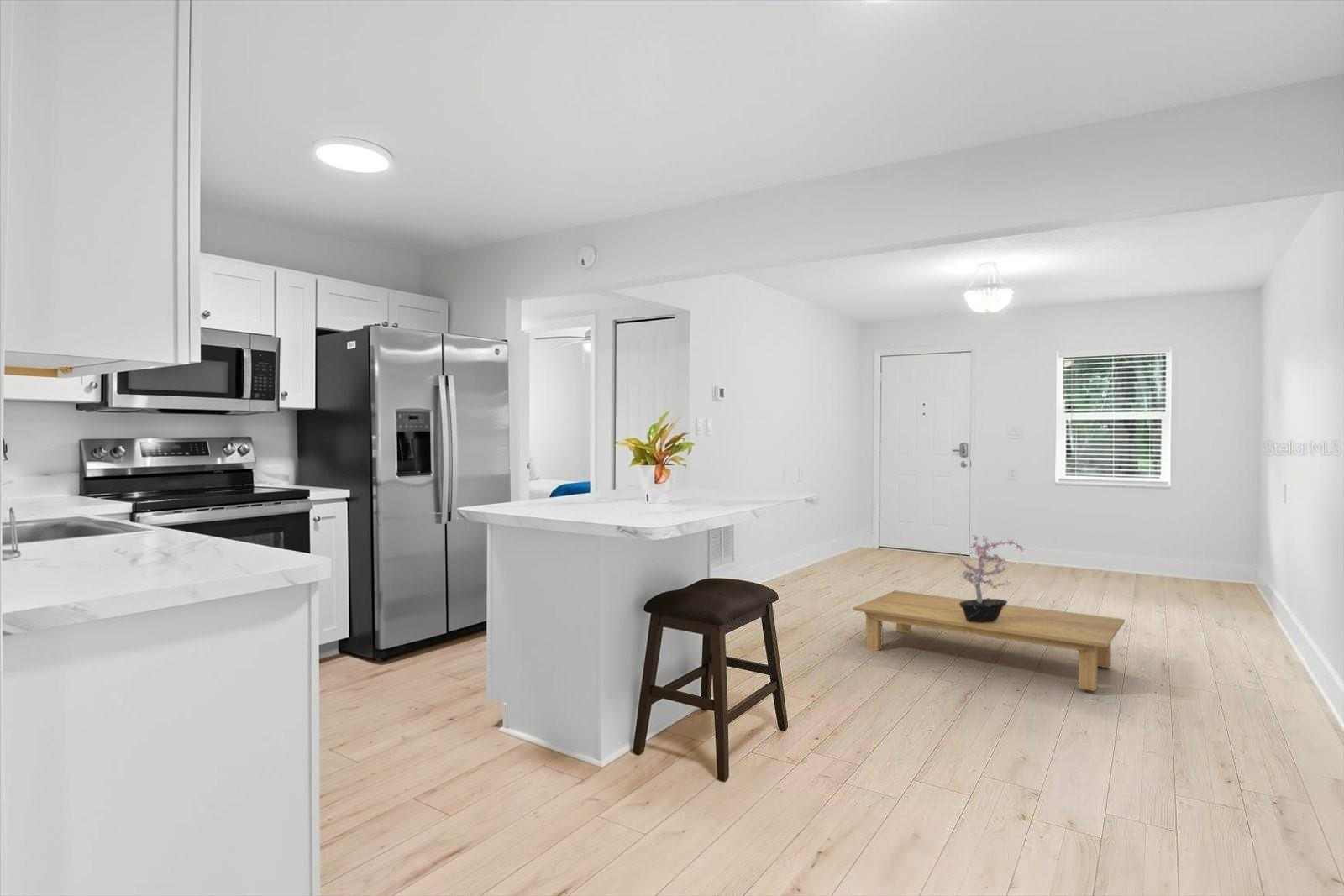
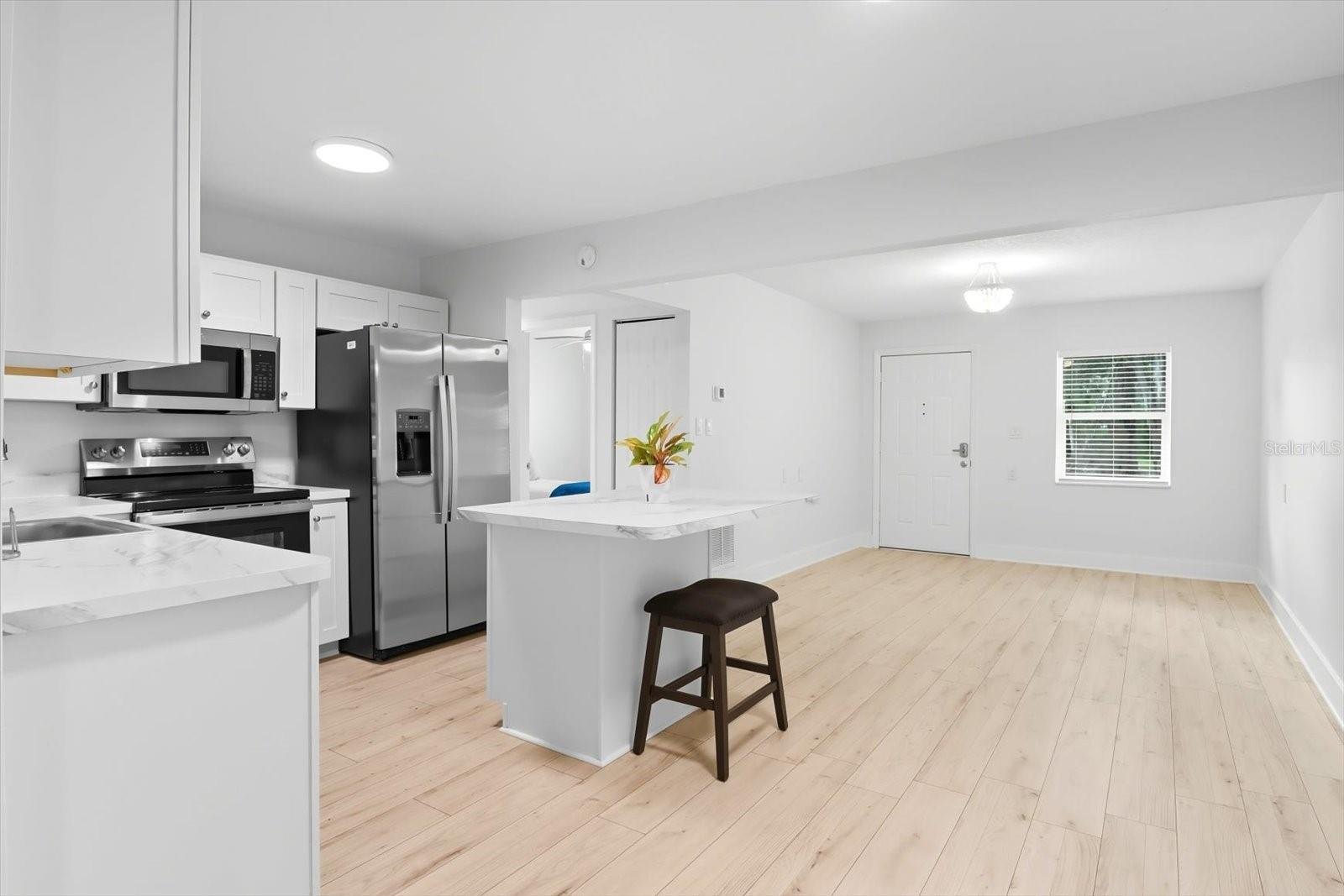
- coffee table (984, 635)
- potted plant (990, 574)
